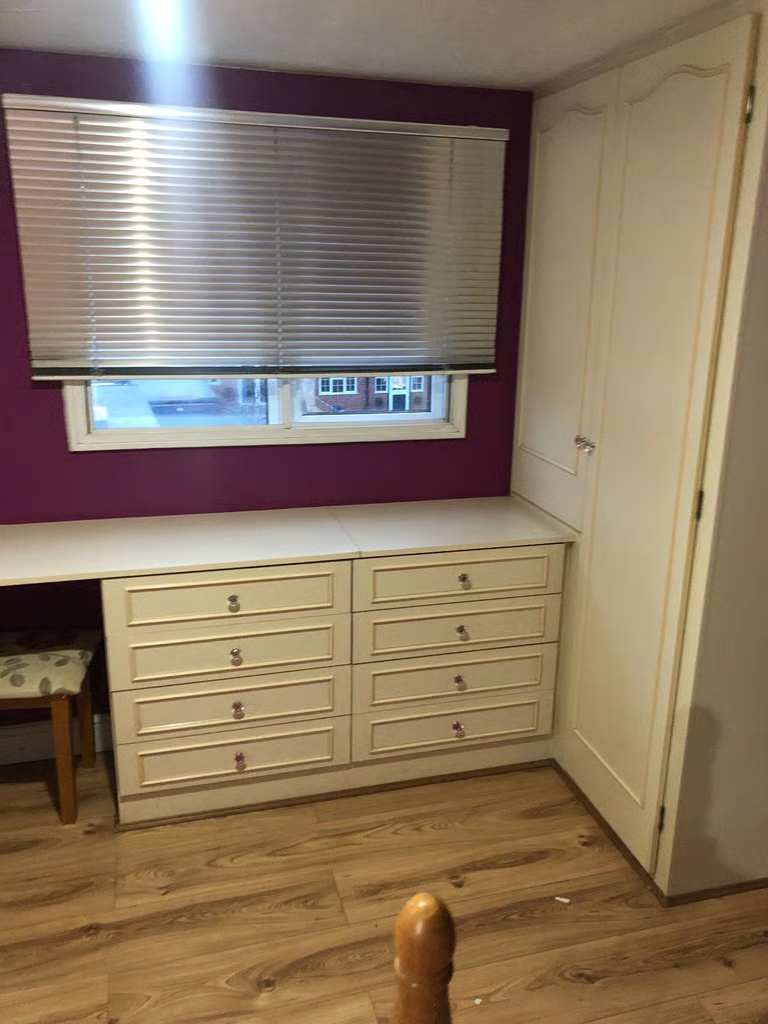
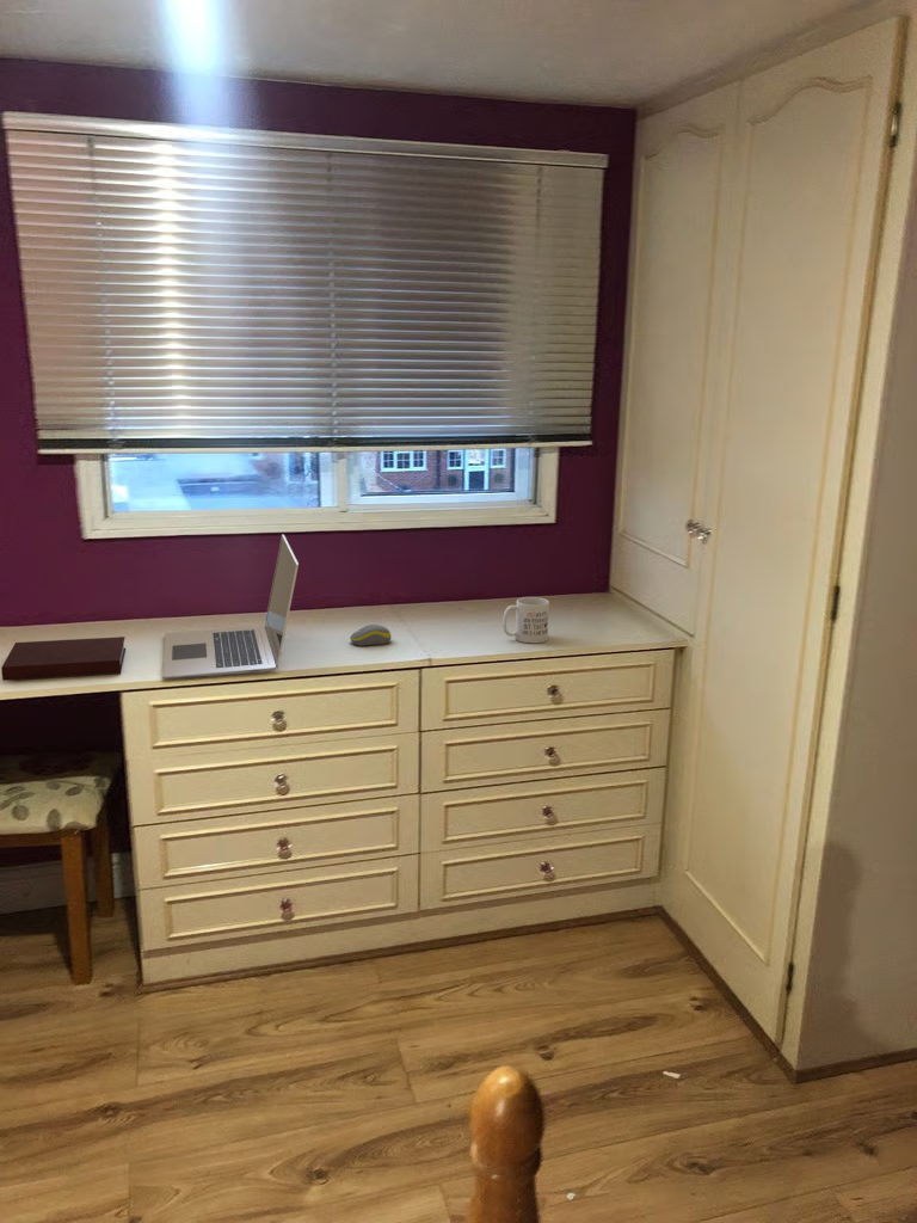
+ computer mouse (370, 633)
+ notebook (66, 657)
+ mug (525, 620)
+ laptop (227, 628)
